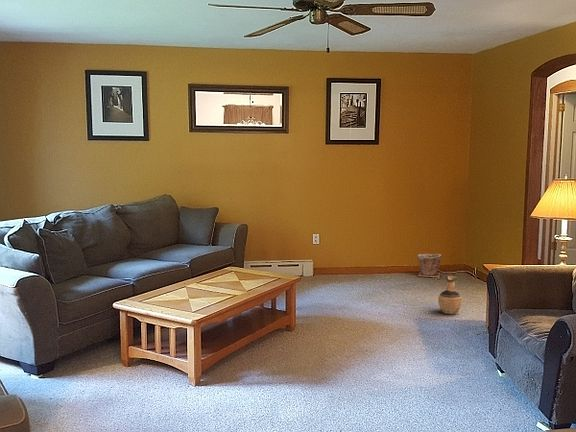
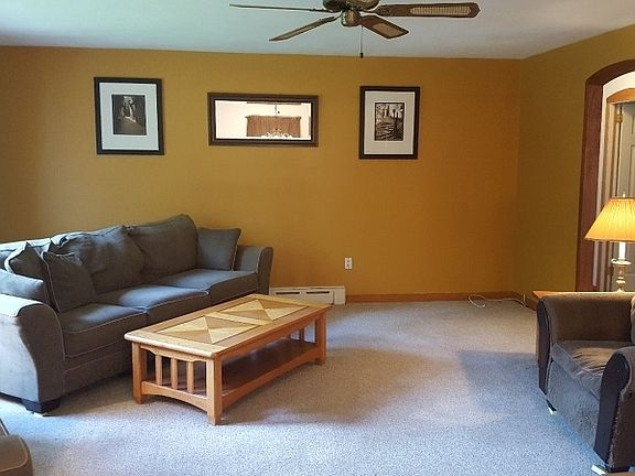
- ceramic jug (450, 294)
- plant pot (429, 264)
